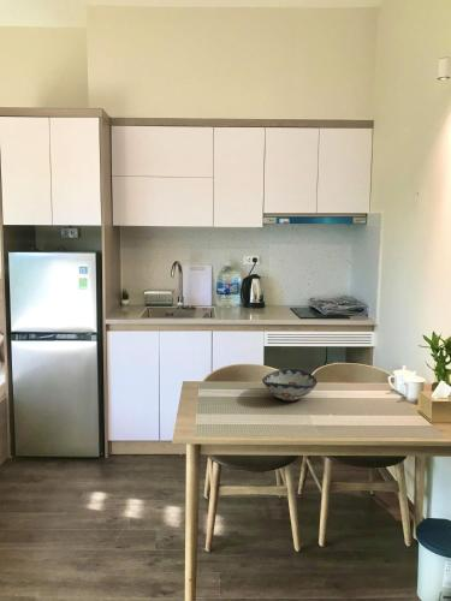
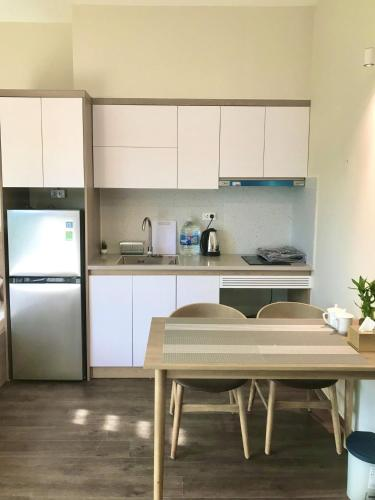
- decorative bowl (289, 386)
